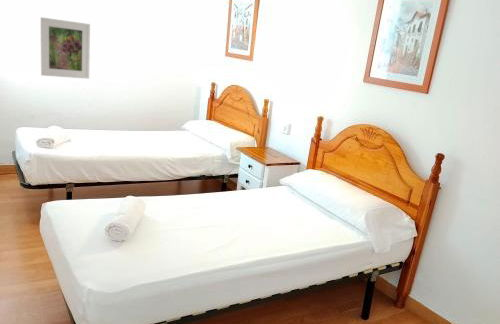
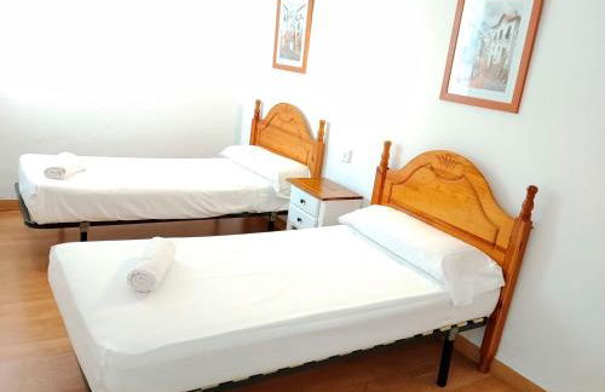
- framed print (65, 49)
